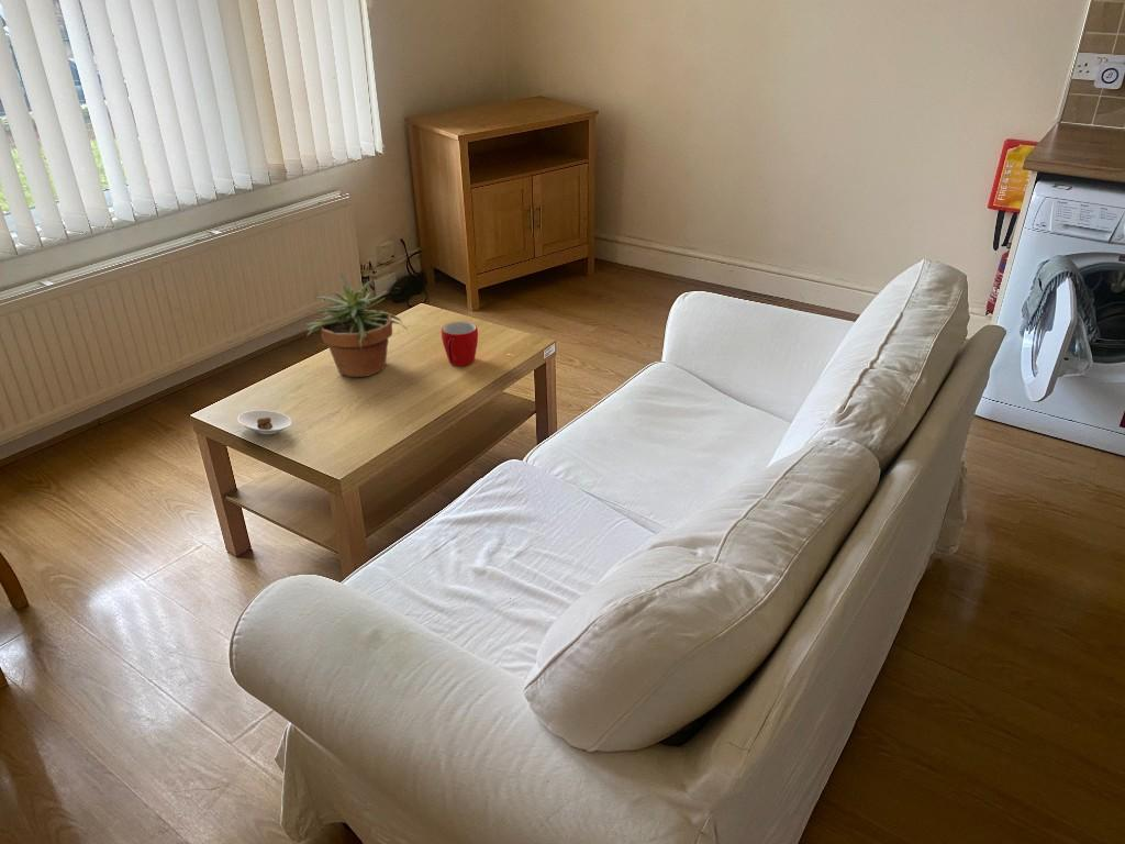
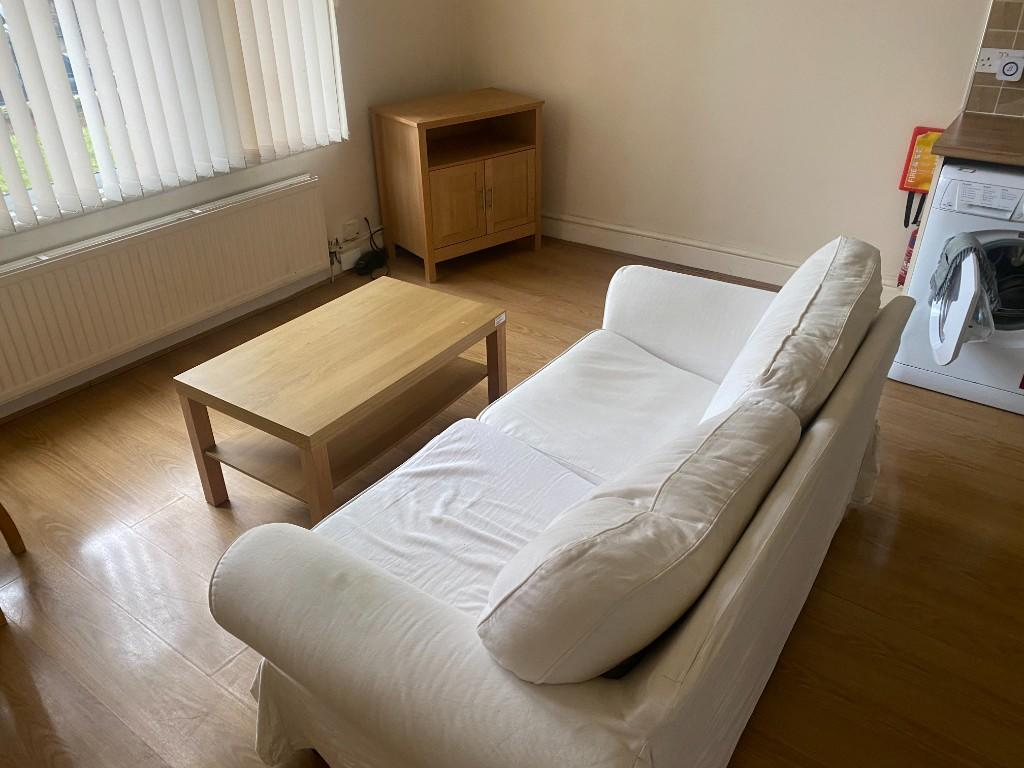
- potted plant (359, 324)
- mug (458, 346)
- saucer (265, 423)
